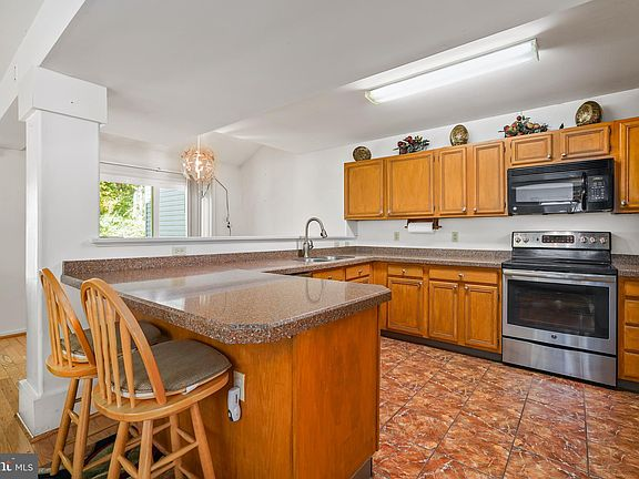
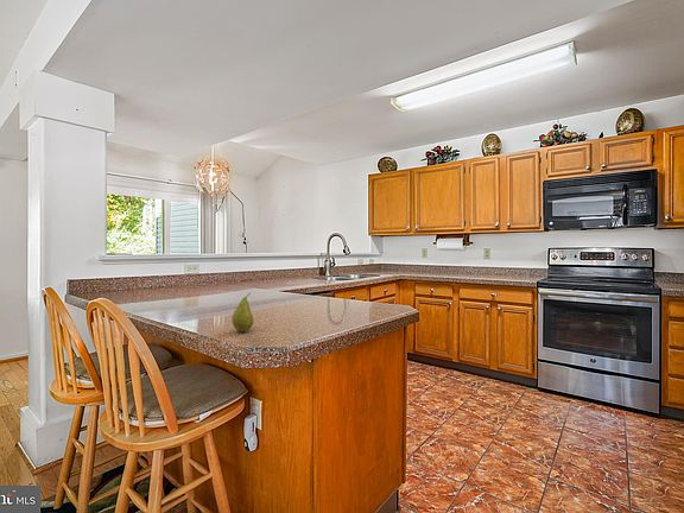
+ fruit (242, 311)
